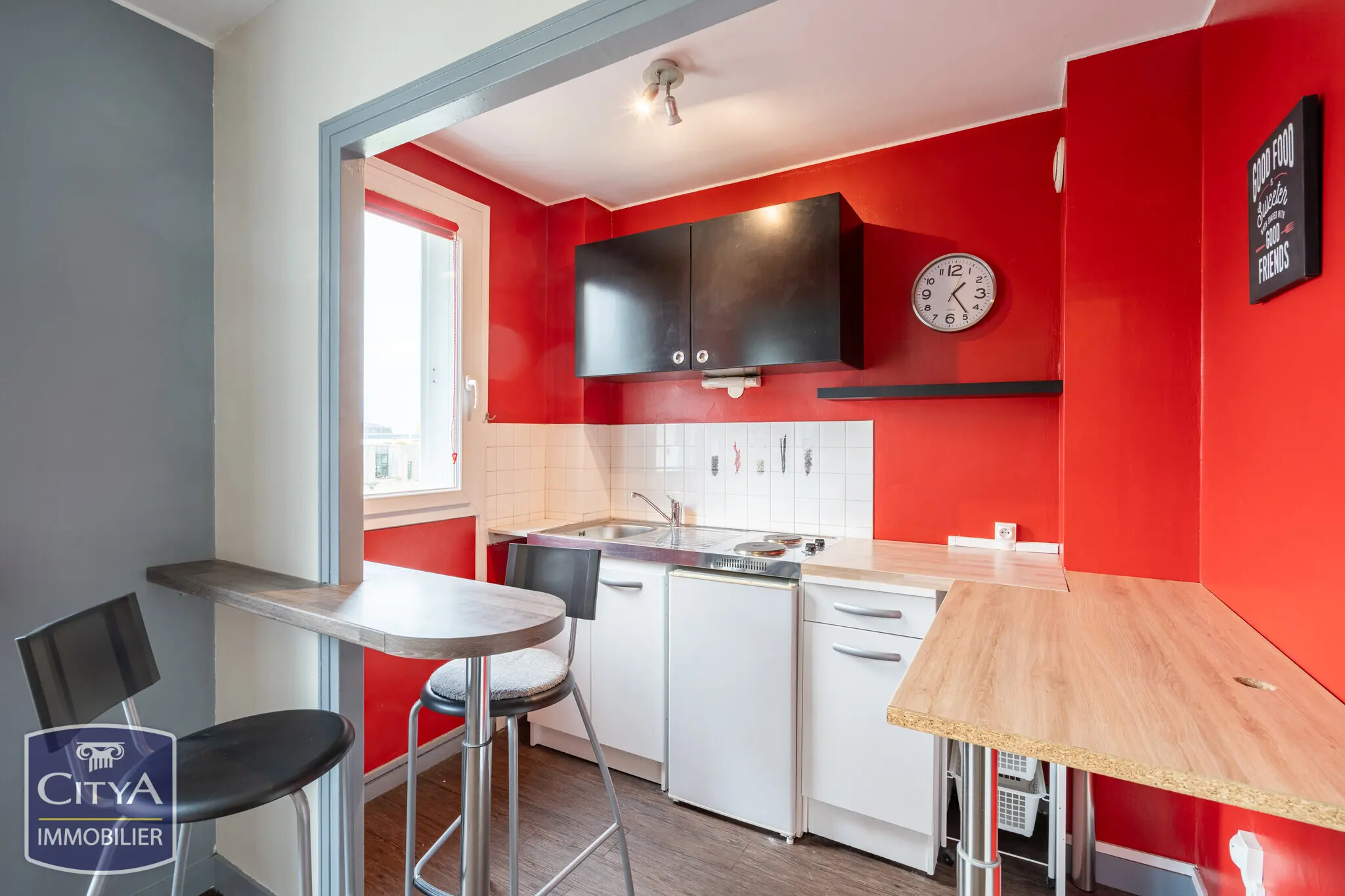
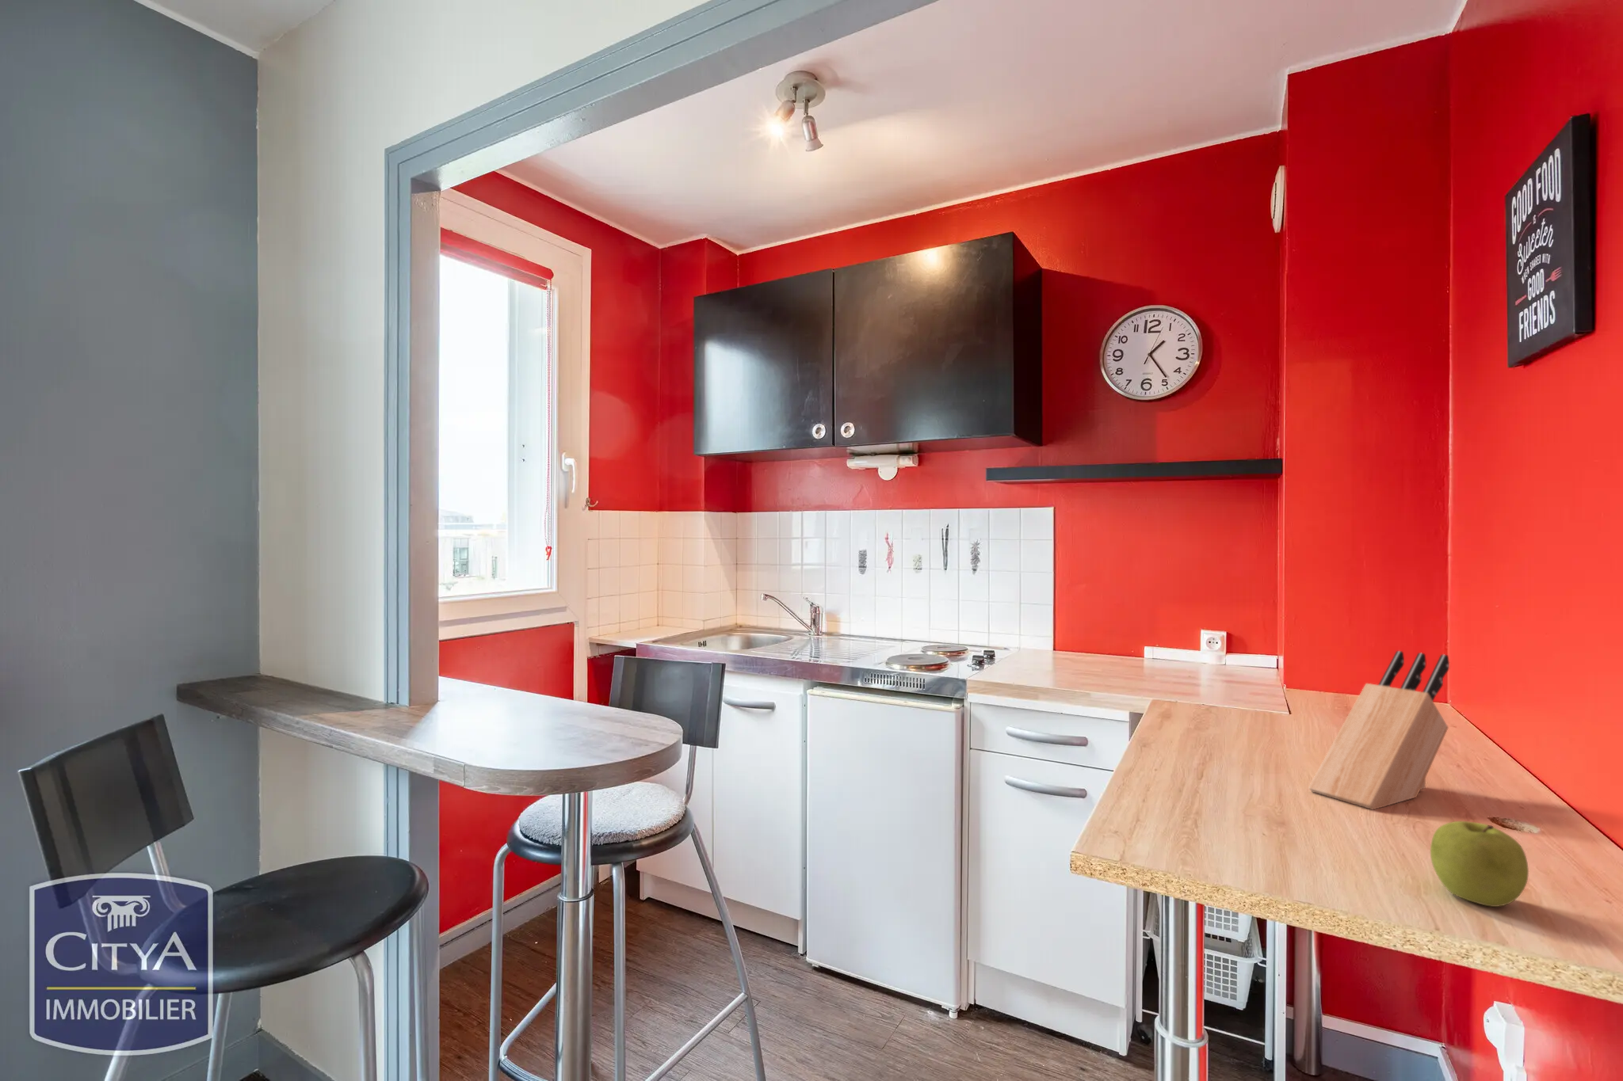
+ knife block (1385, 723)
+ fruit (1477, 859)
